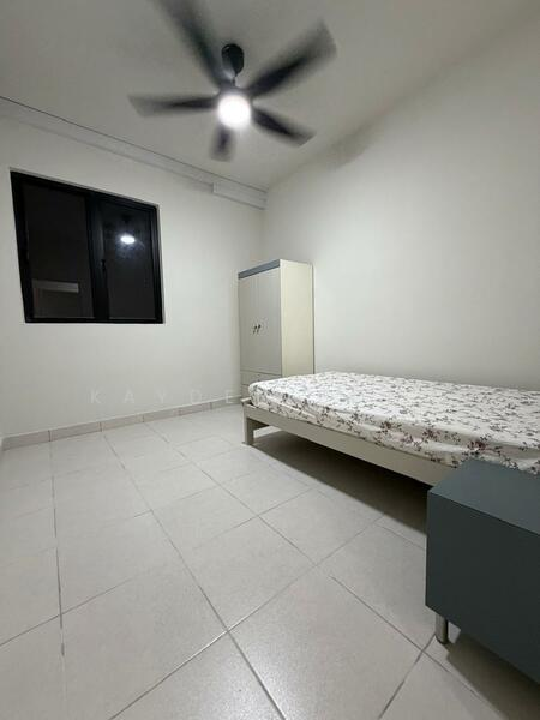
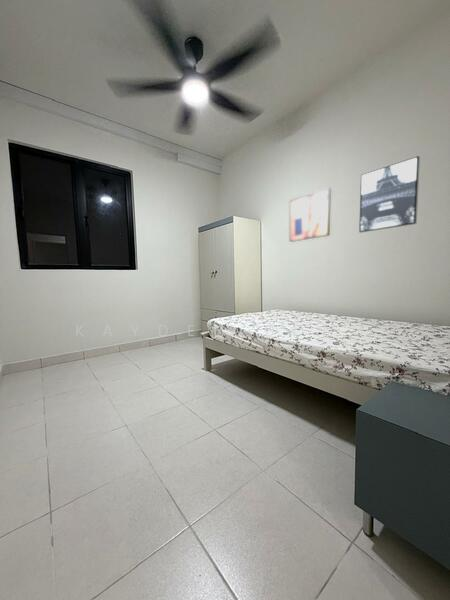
+ wall art (308, 217)
+ wall art (387, 197)
